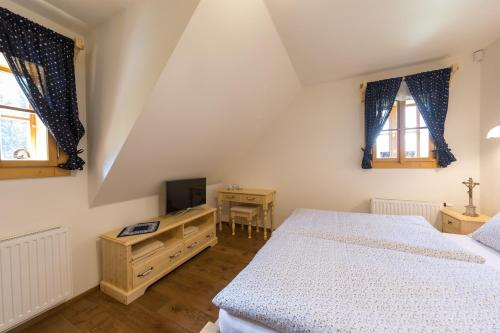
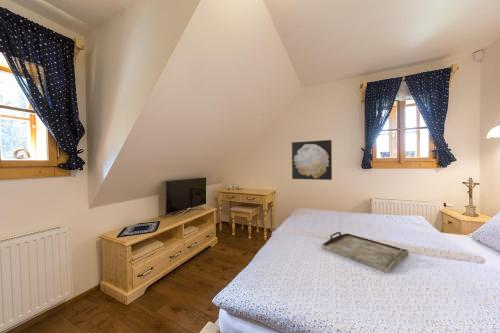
+ wall art (311, 160)
+ serving tray (363, 245)
